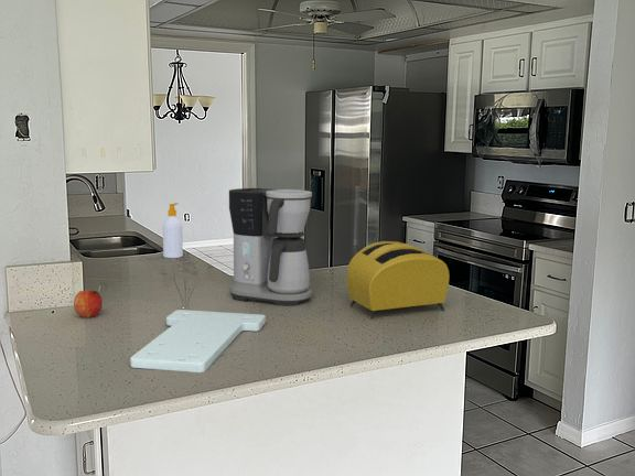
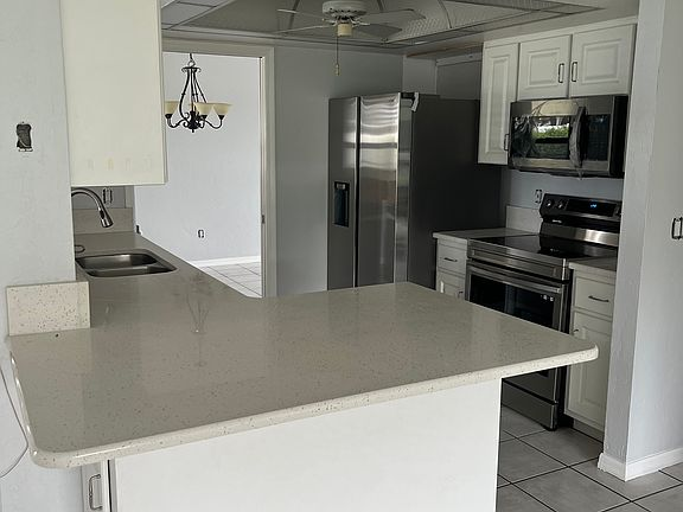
- soap bottle (172, 229)
- toaster (398, 277)
- cutting board (196, 337)
- fruit (87, 302)
- coffee maker (267, 245)
